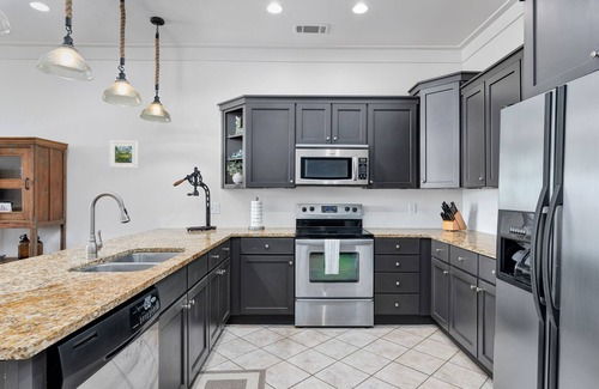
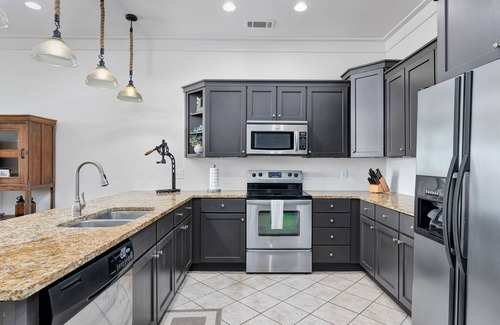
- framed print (123, 154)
